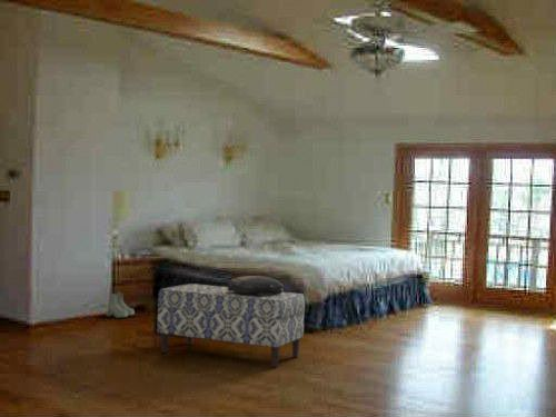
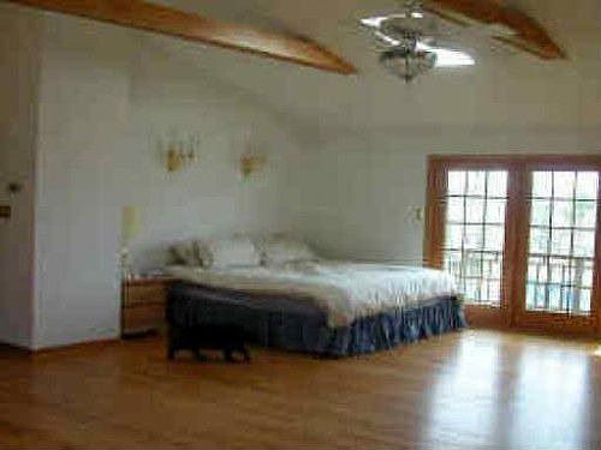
- bench (230, 322)
- boots (119, 304)
- laptop bag (259, 285)
